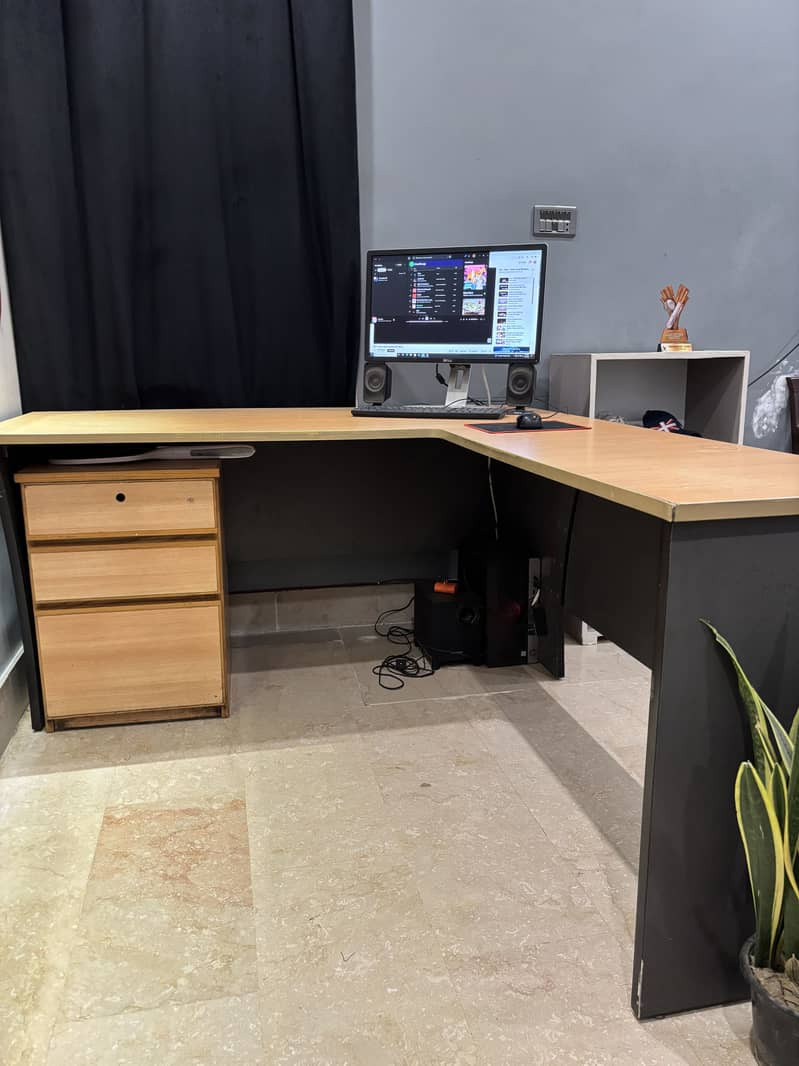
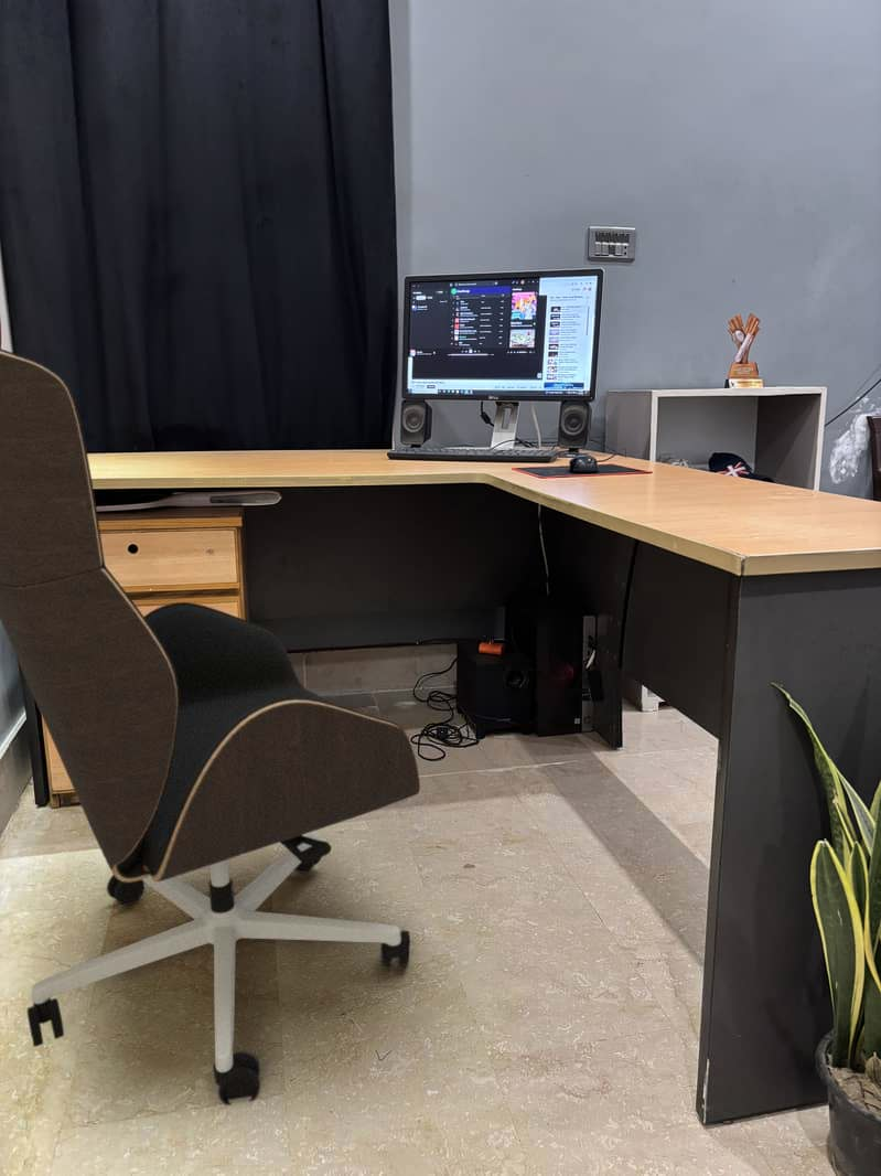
+ office chair (194, 684)
